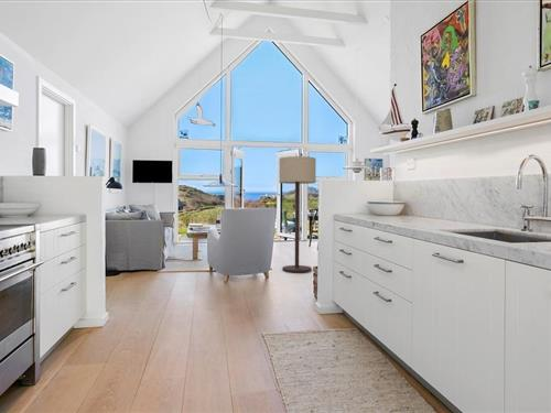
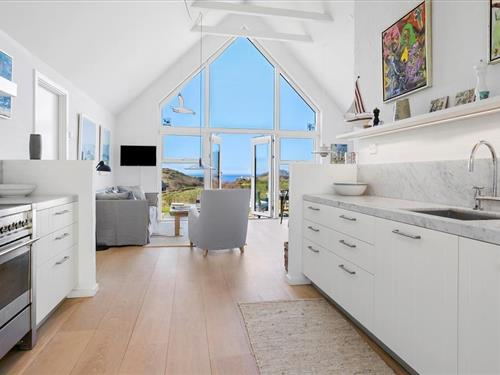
- floor lamp (296, 214)
